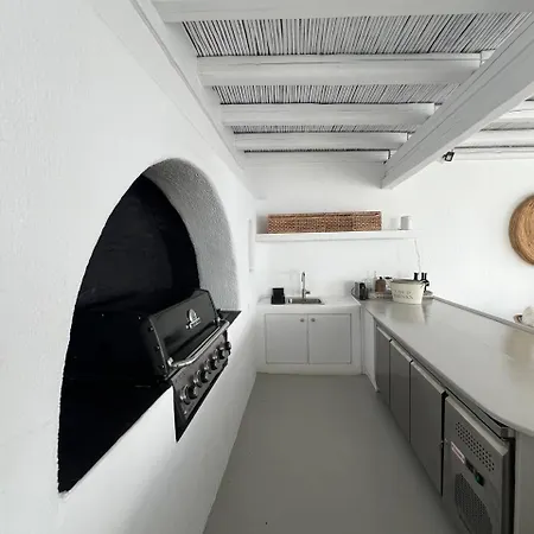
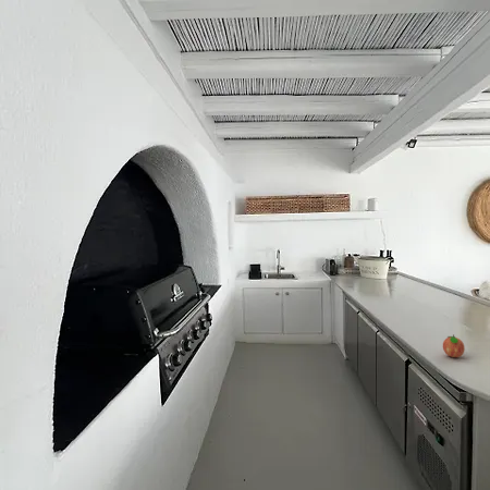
+ fruit (453, 345)
